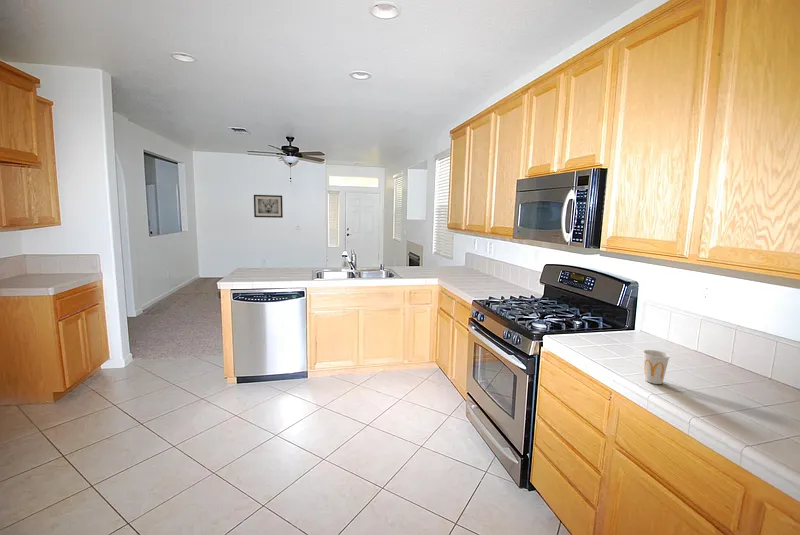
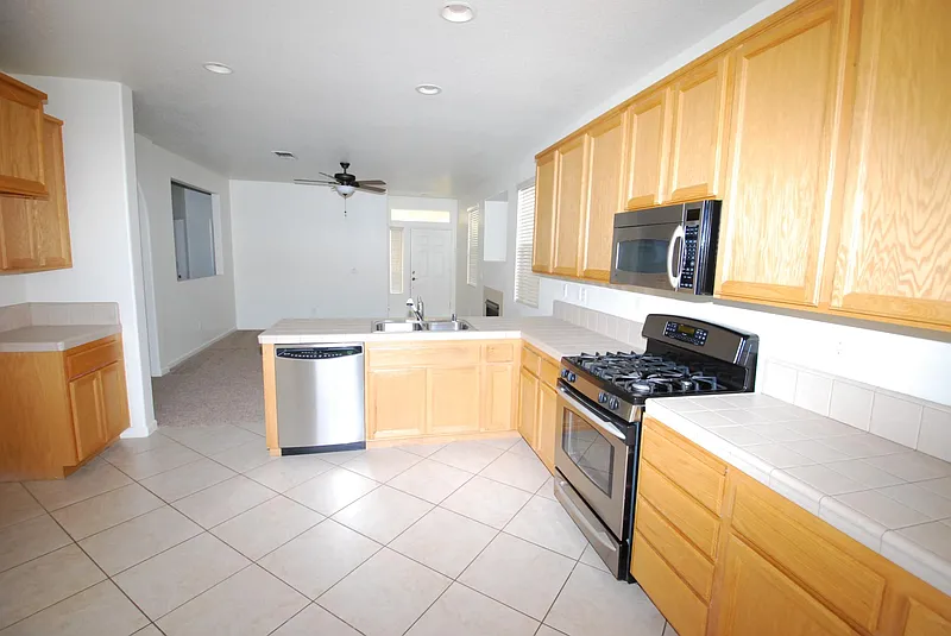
- wall art (268, 206)
- cup (654, 367)
